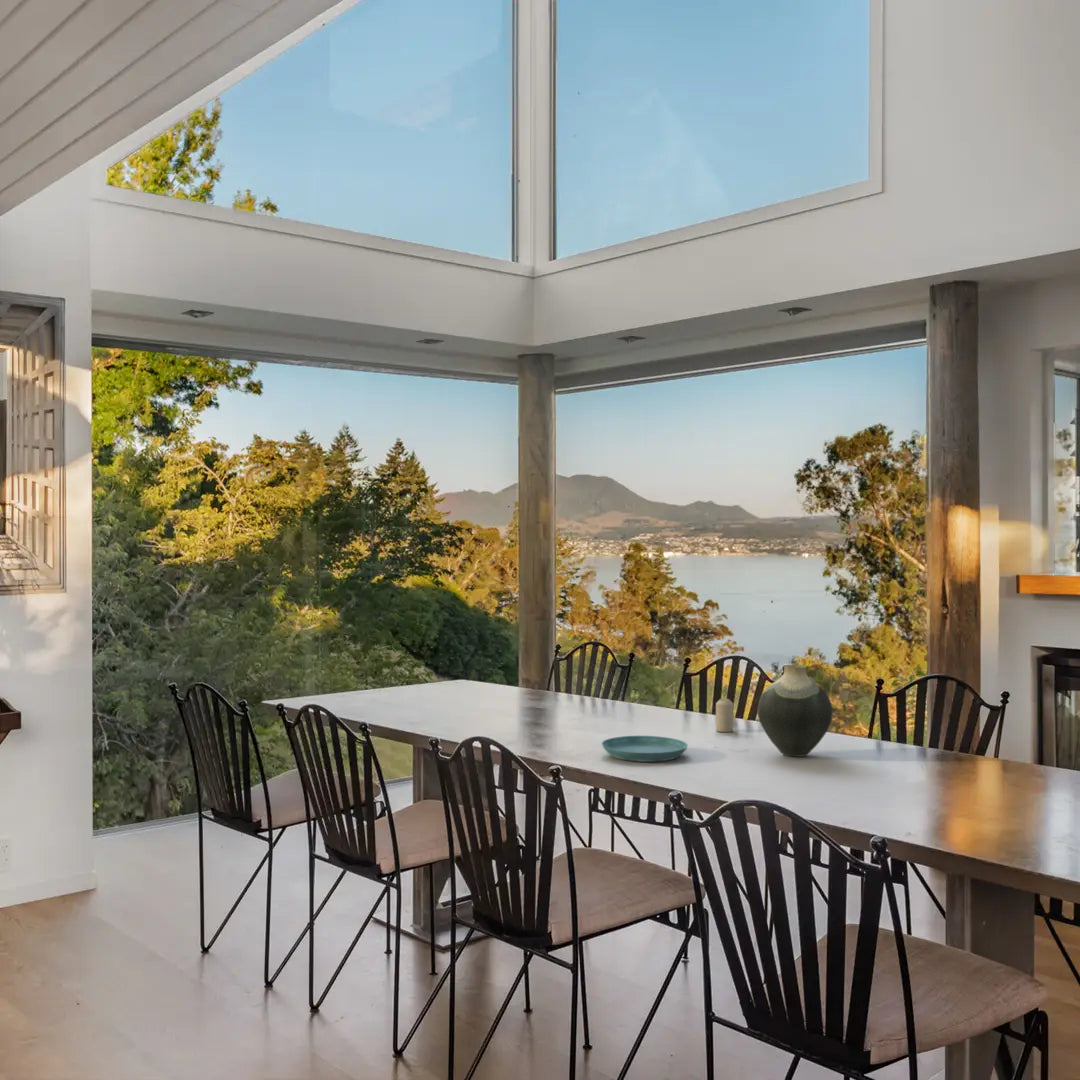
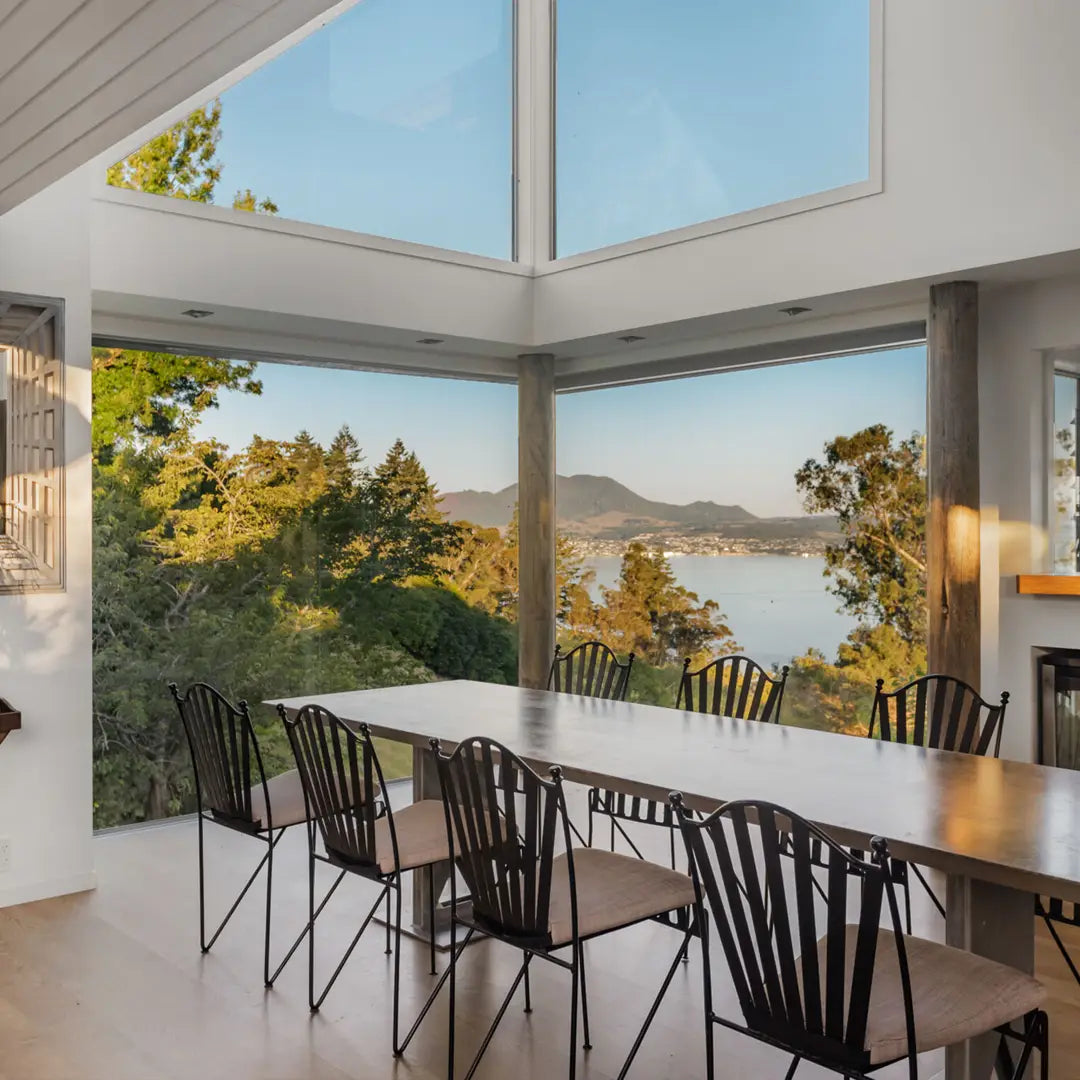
- vase (794, 710)
- candle (724, 714)
- saucer (644, 749)
